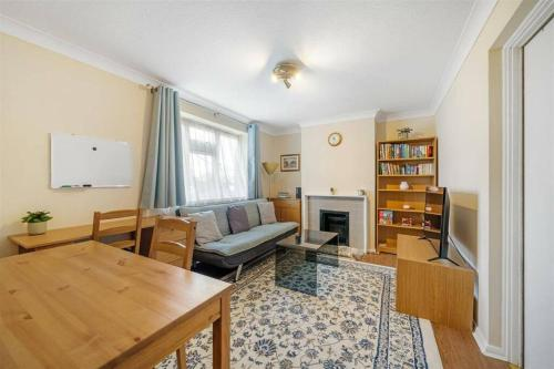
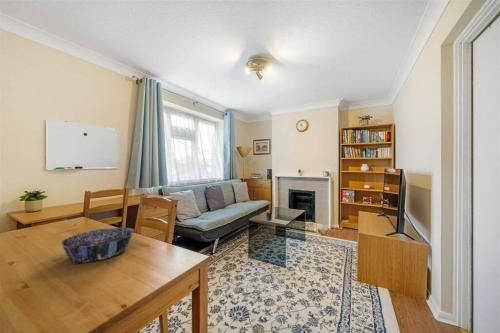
+ decorative bowl (100, 244)
